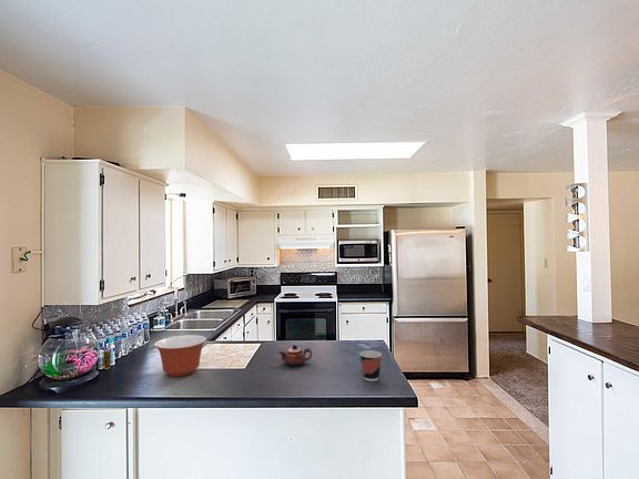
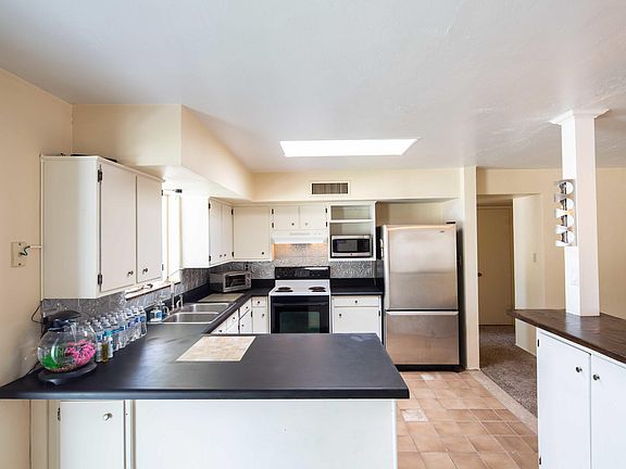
- teapot (295, 354)
- mixing bowl (181, 356)
- cup (371, 365)
